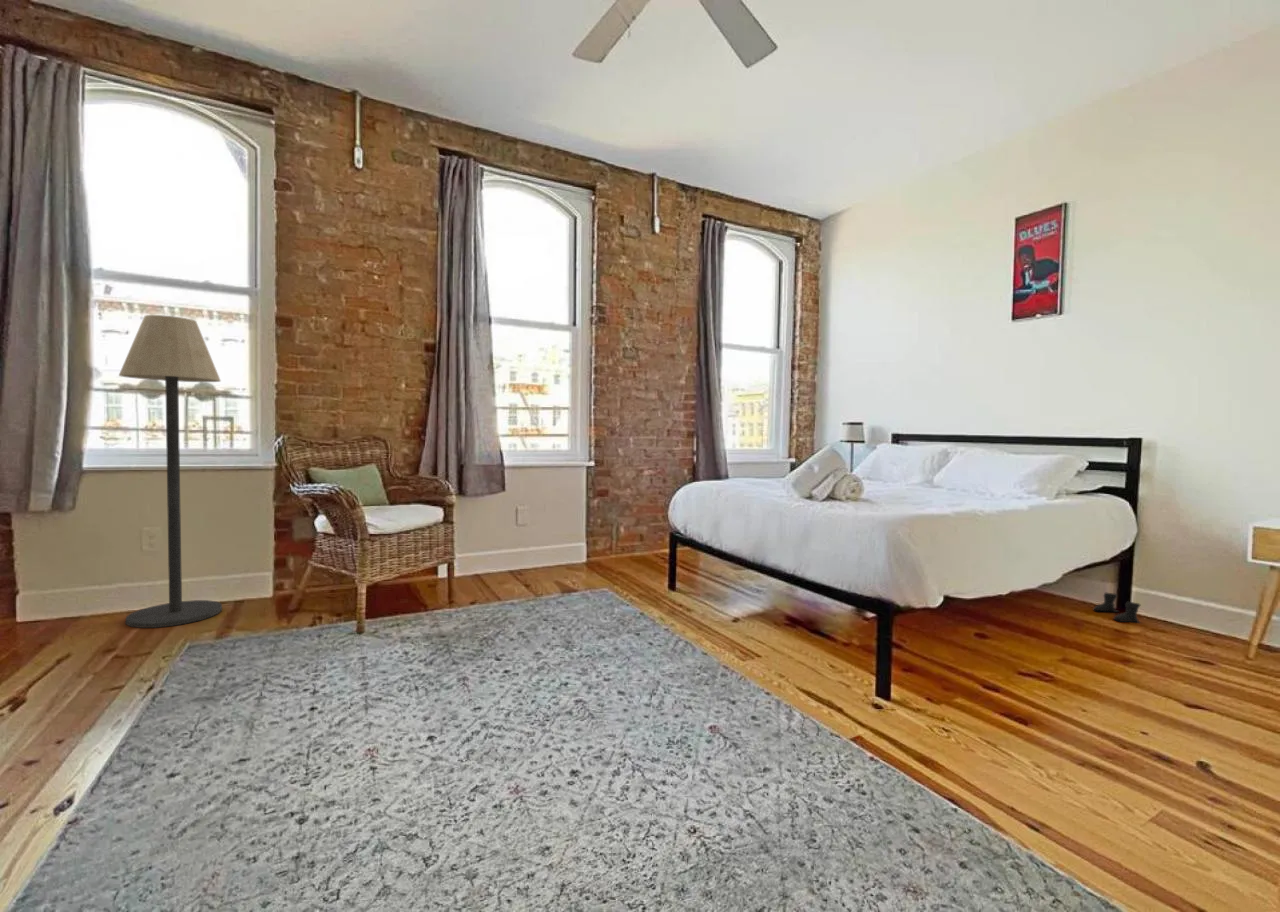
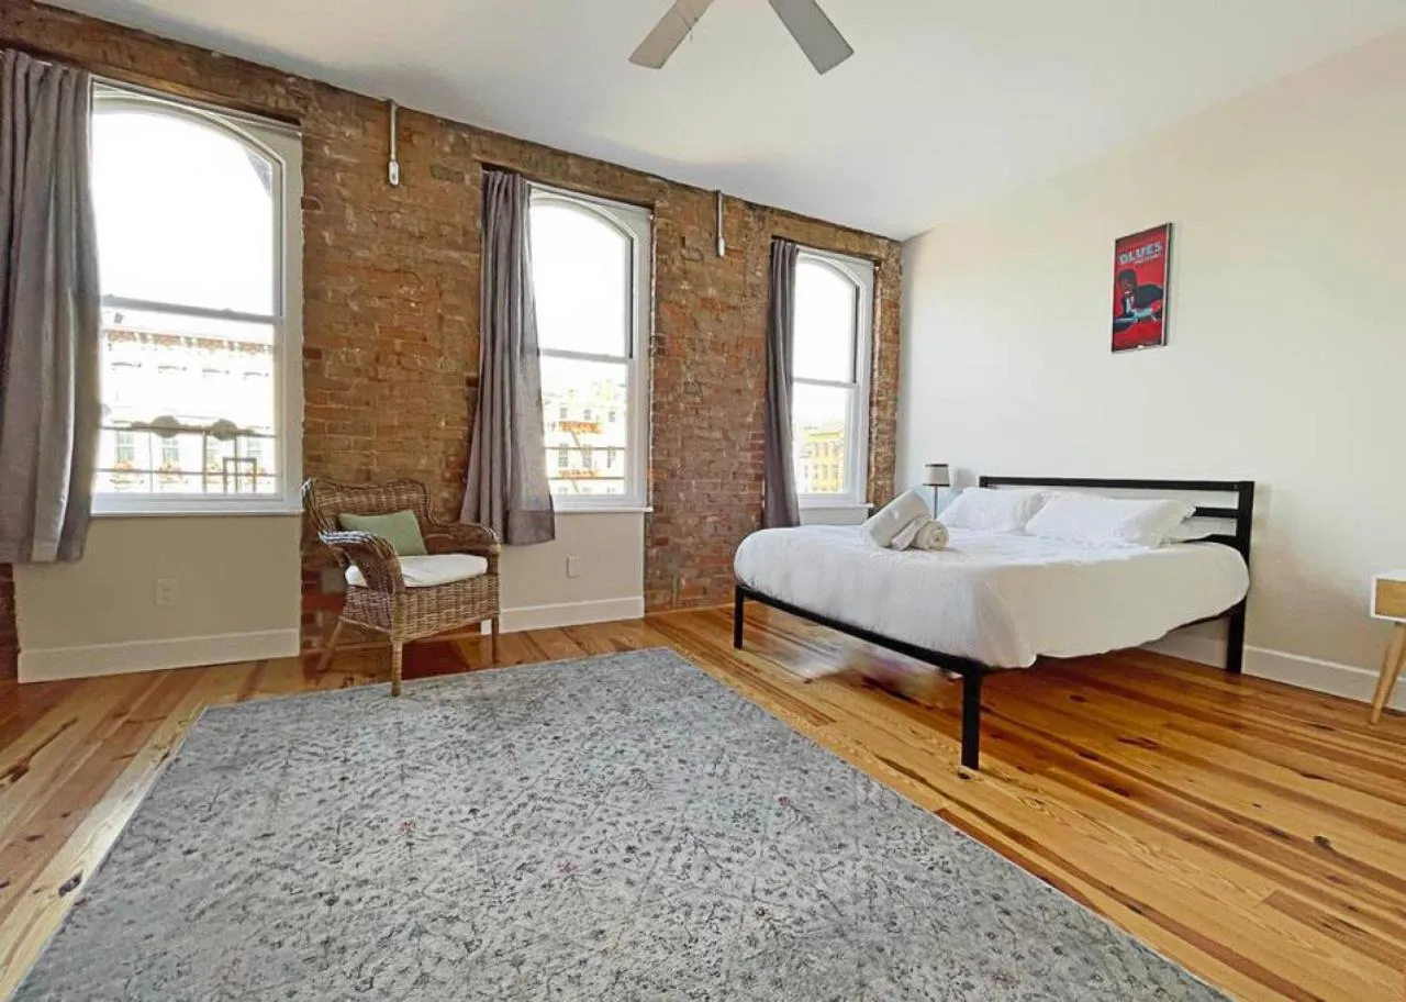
- floor lamp (173, 468)
- boots (1114, 605)
